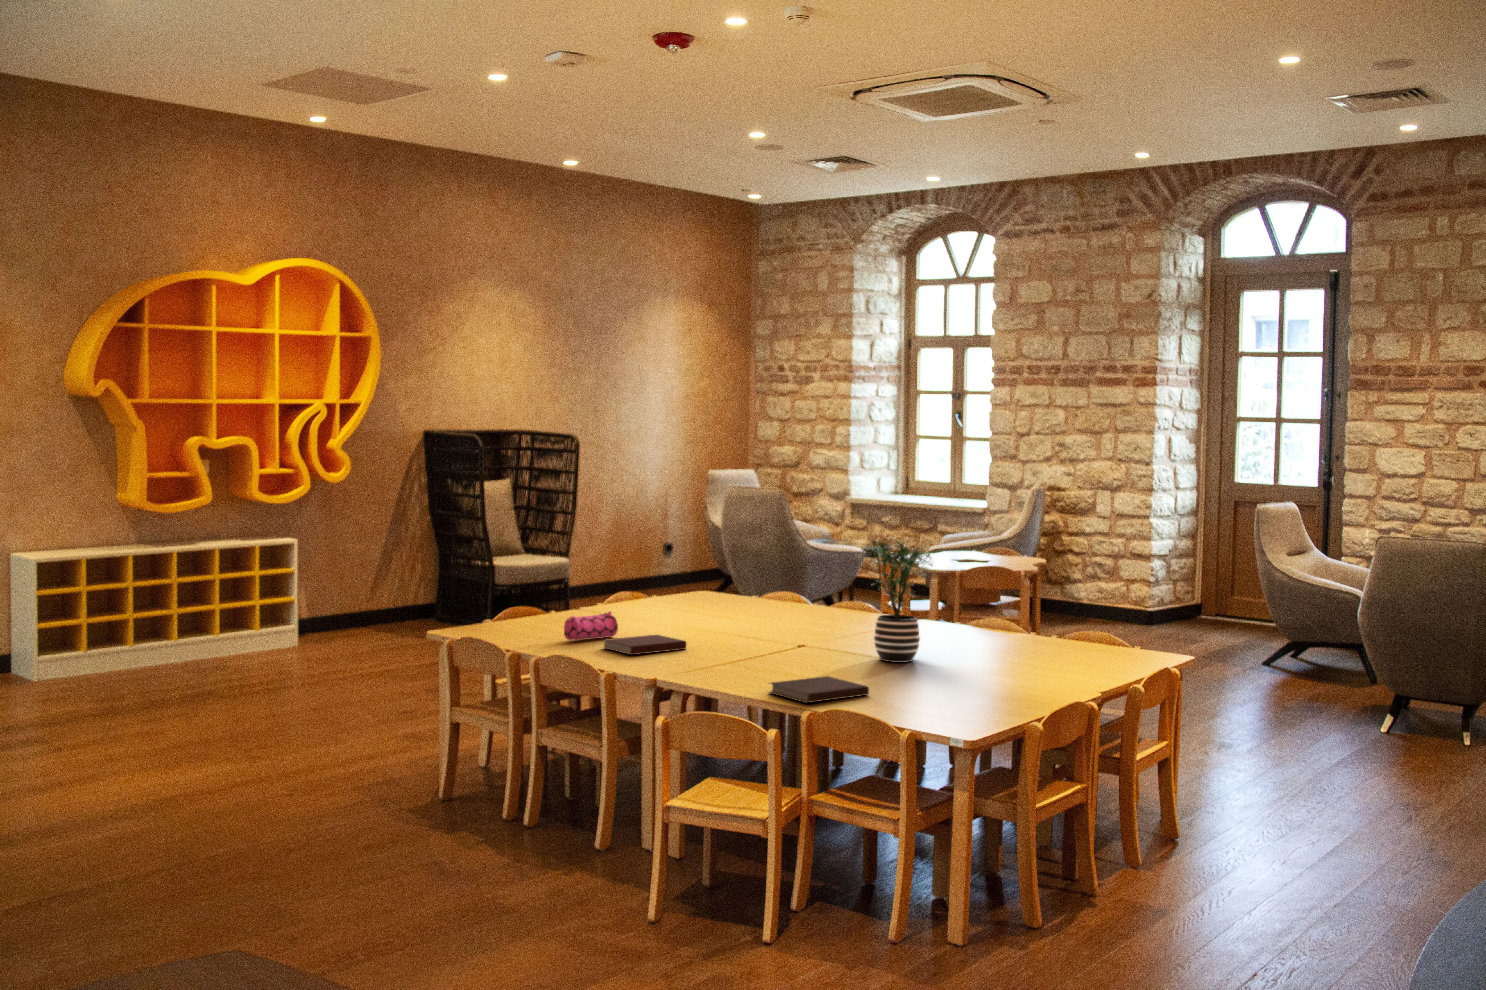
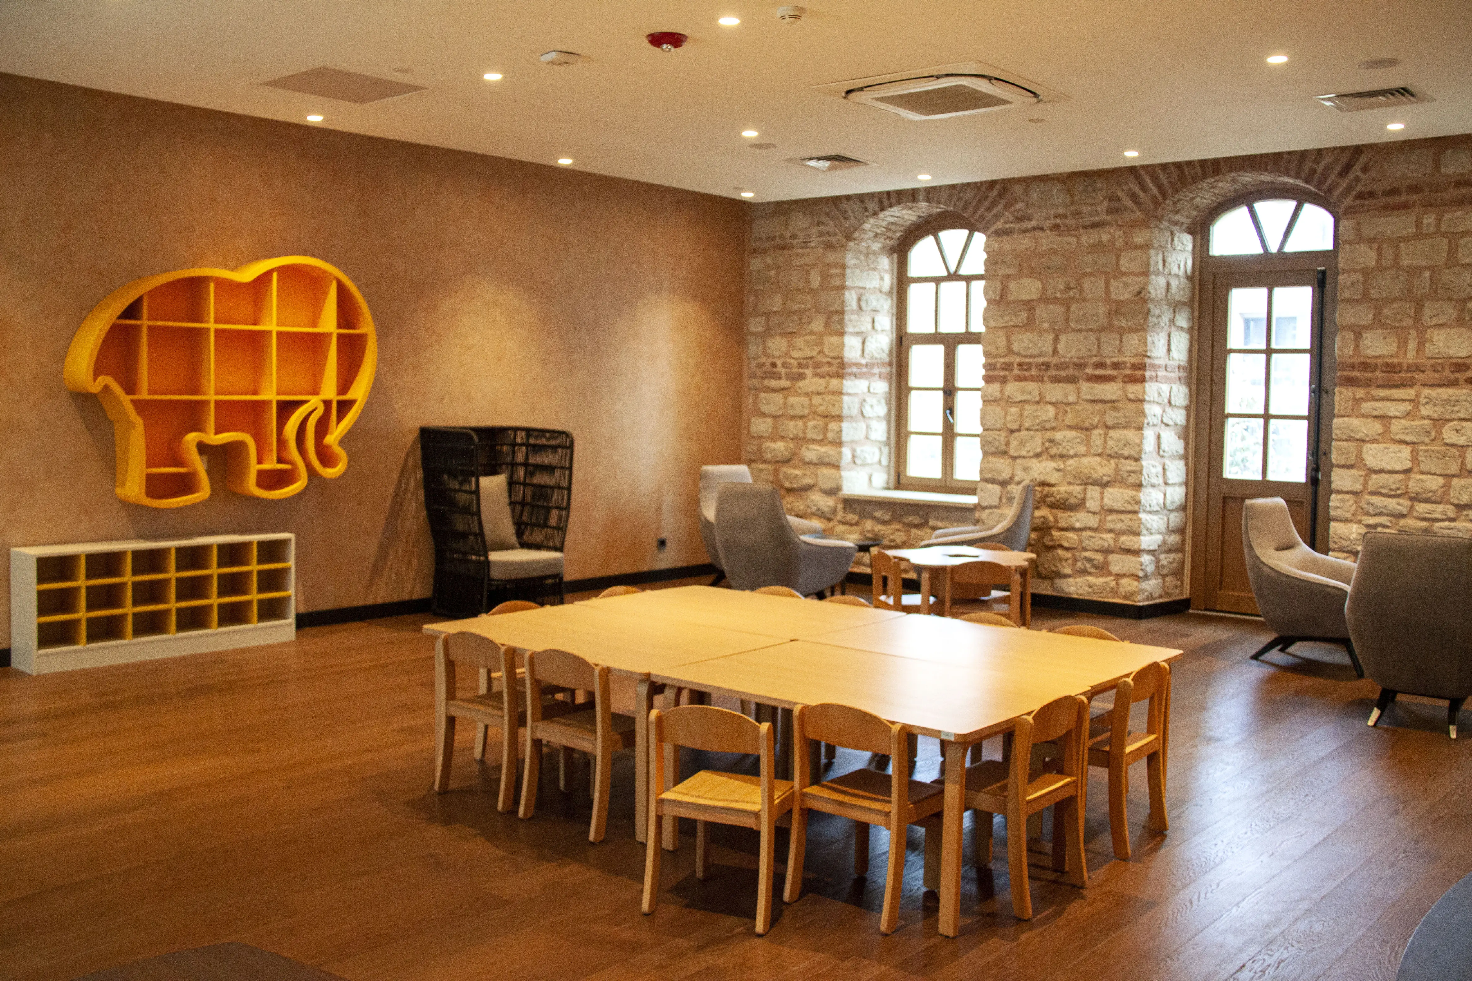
- notebook (645, 644)
- notebook (818, 689)
- potted plant (899, 598)
- pencil case (590, 625)
